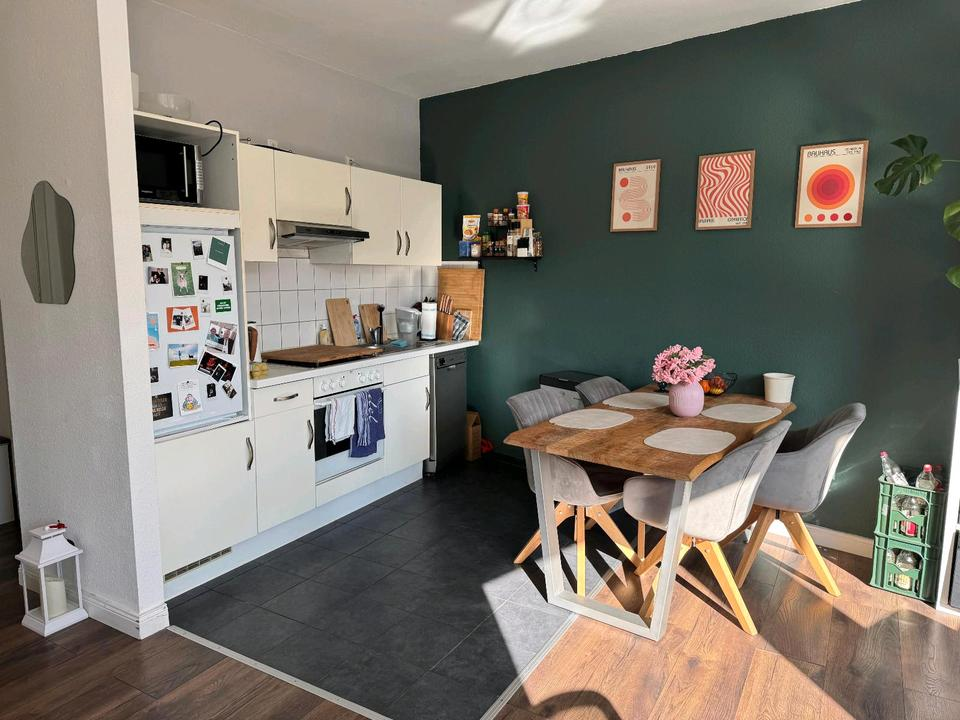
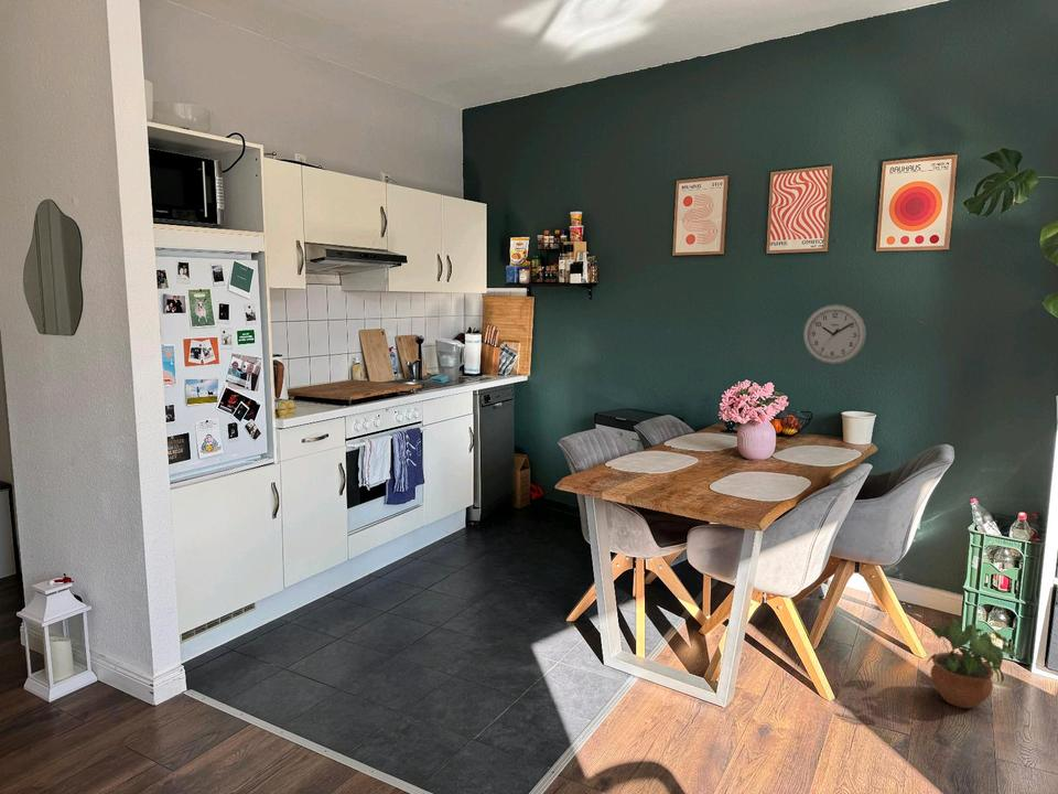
+ wall clock (833, 334)
+ potted plant (967, 661)
